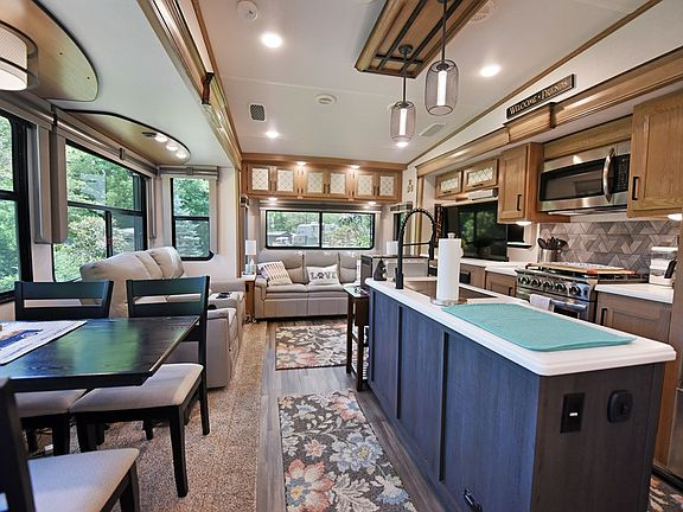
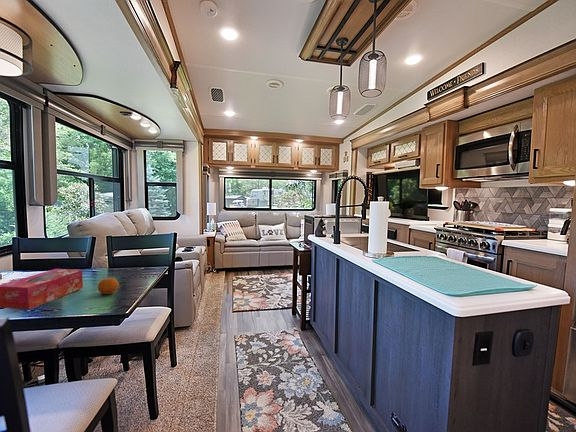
+ tissue box (44, 287)
+ fruit (108, 285)
